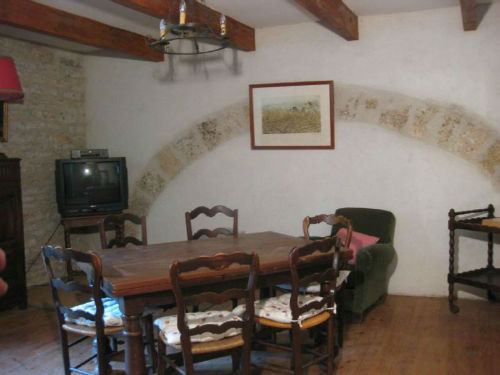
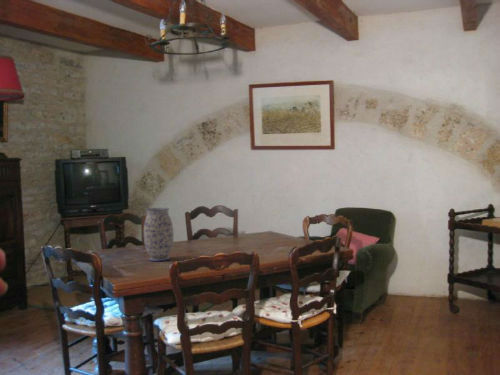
+ vase (158, 234)
